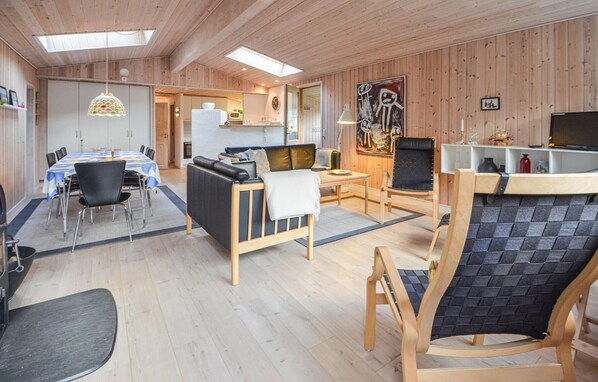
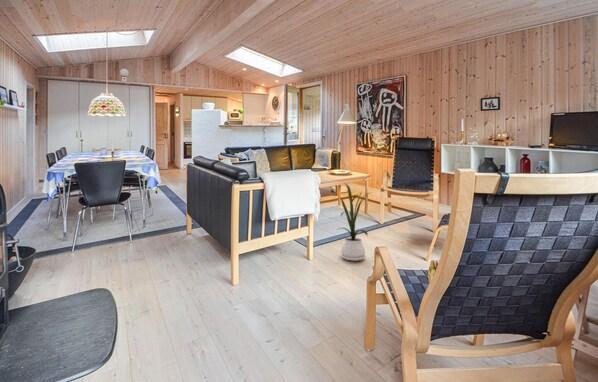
+ house plant (352, 219)
